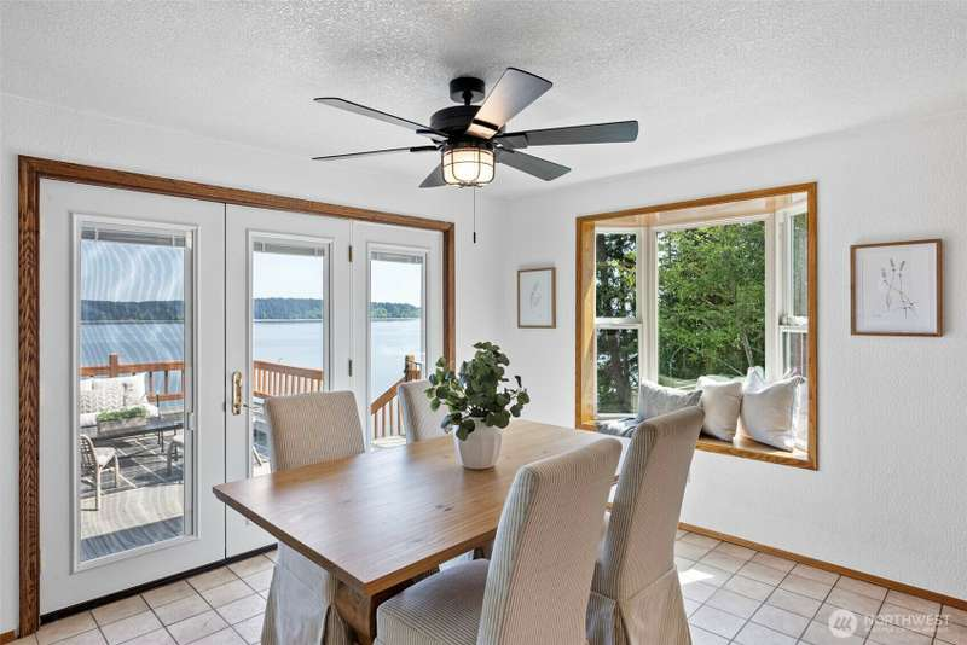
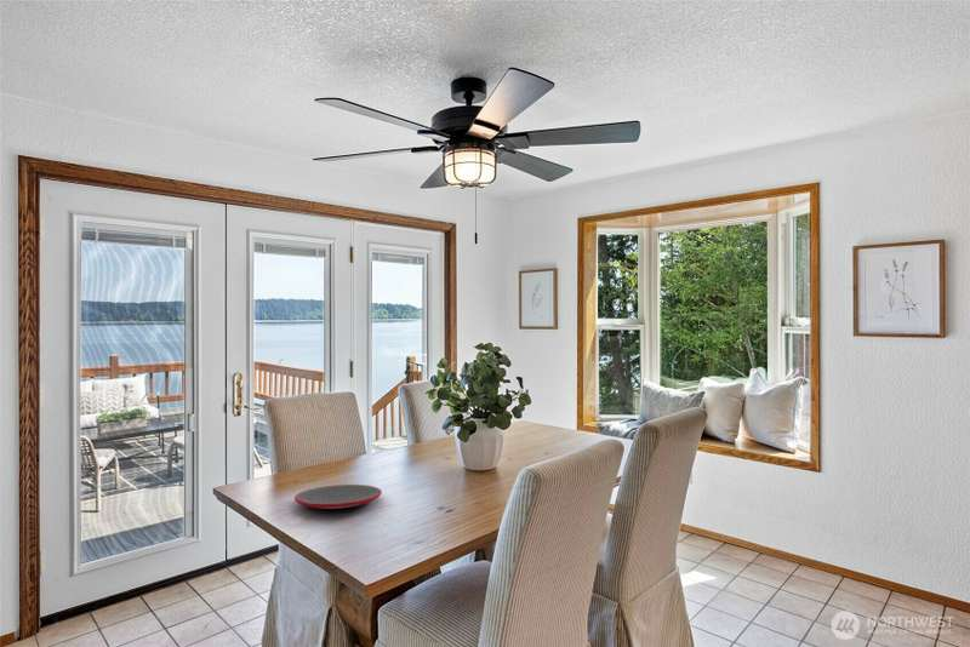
+ plate (338, 497)
